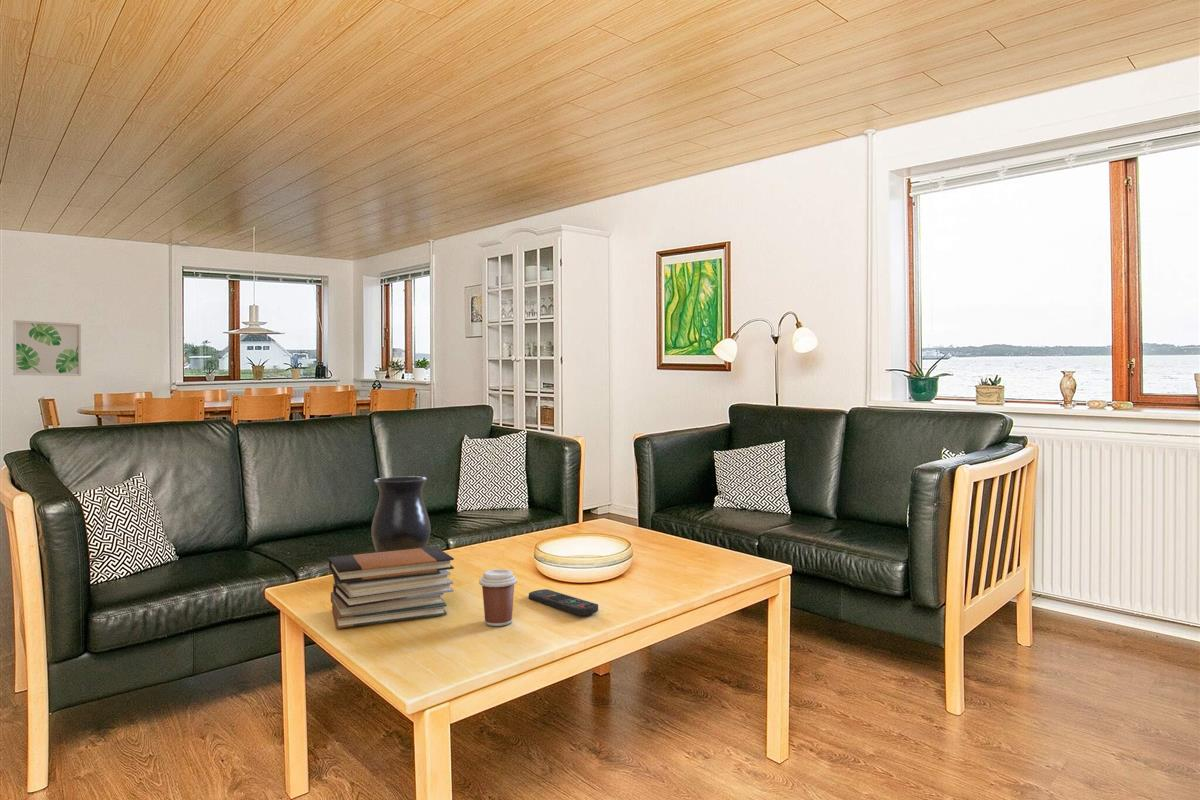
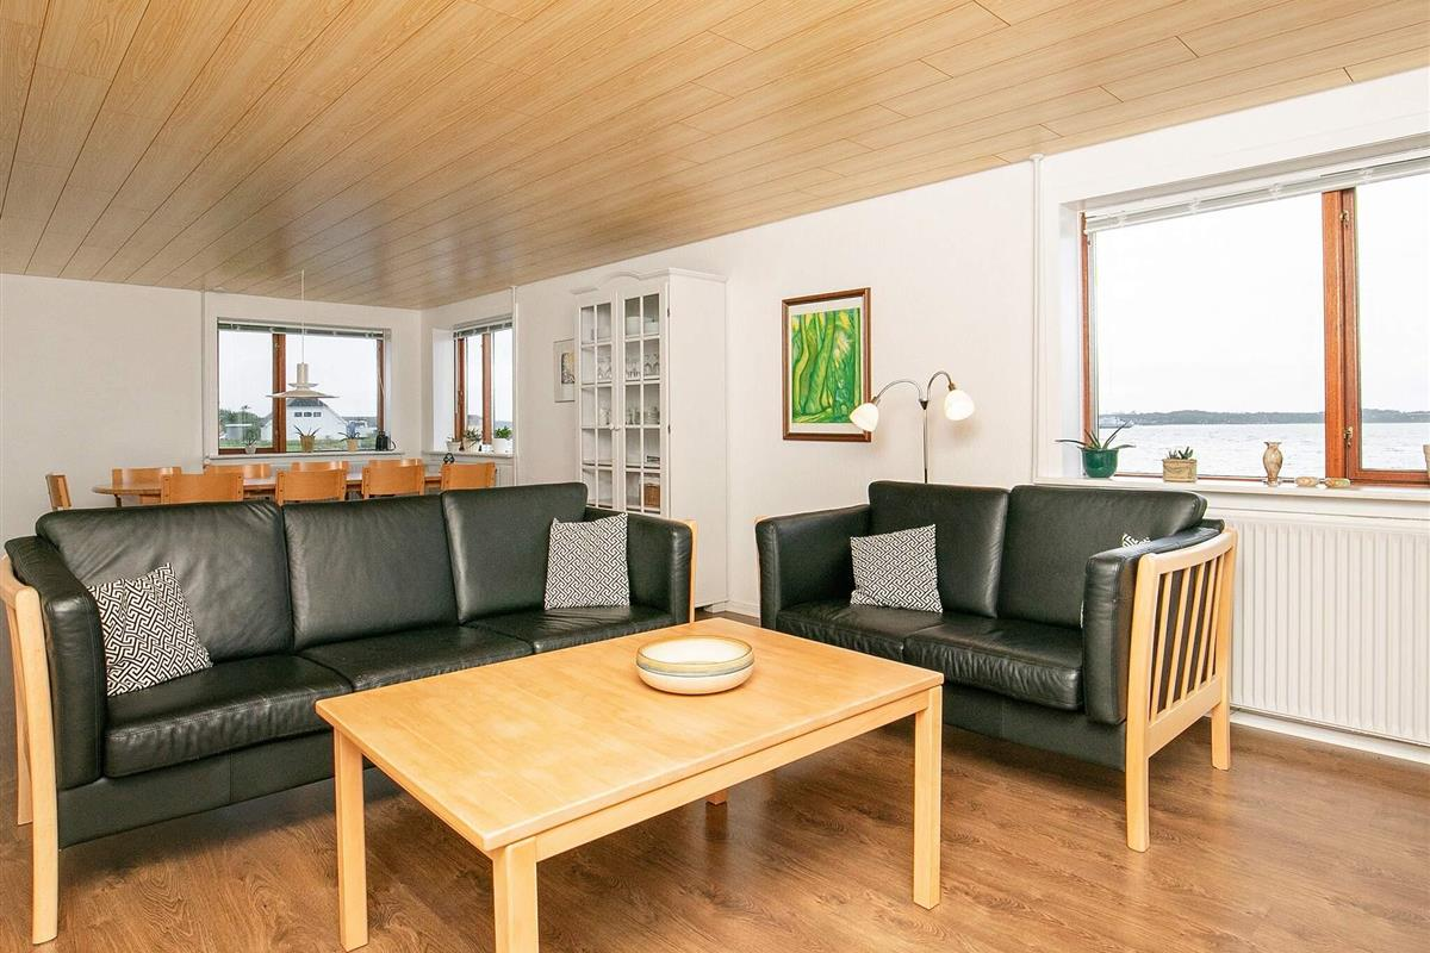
- vase (401, 525)
- book stack (391, 585)
- wall art (47, 348)
- coffee cup (498, 597)
- remote control (562, 601)
